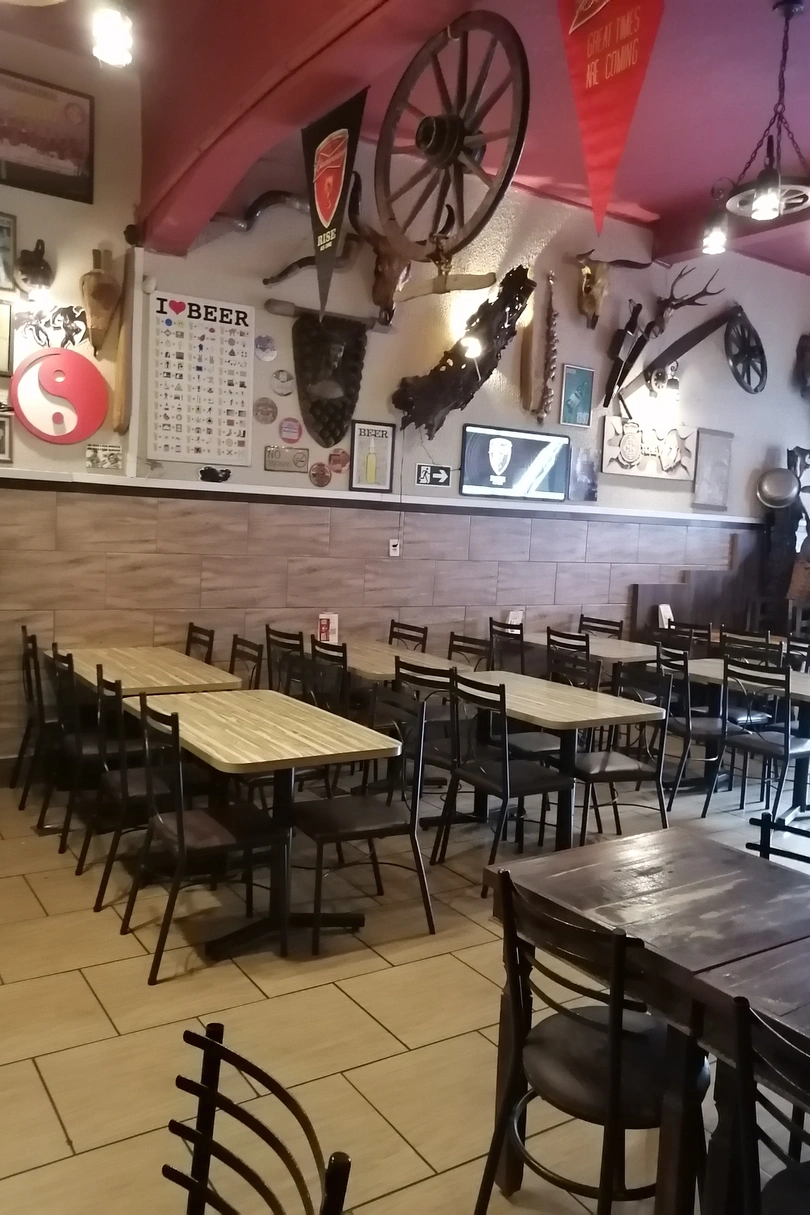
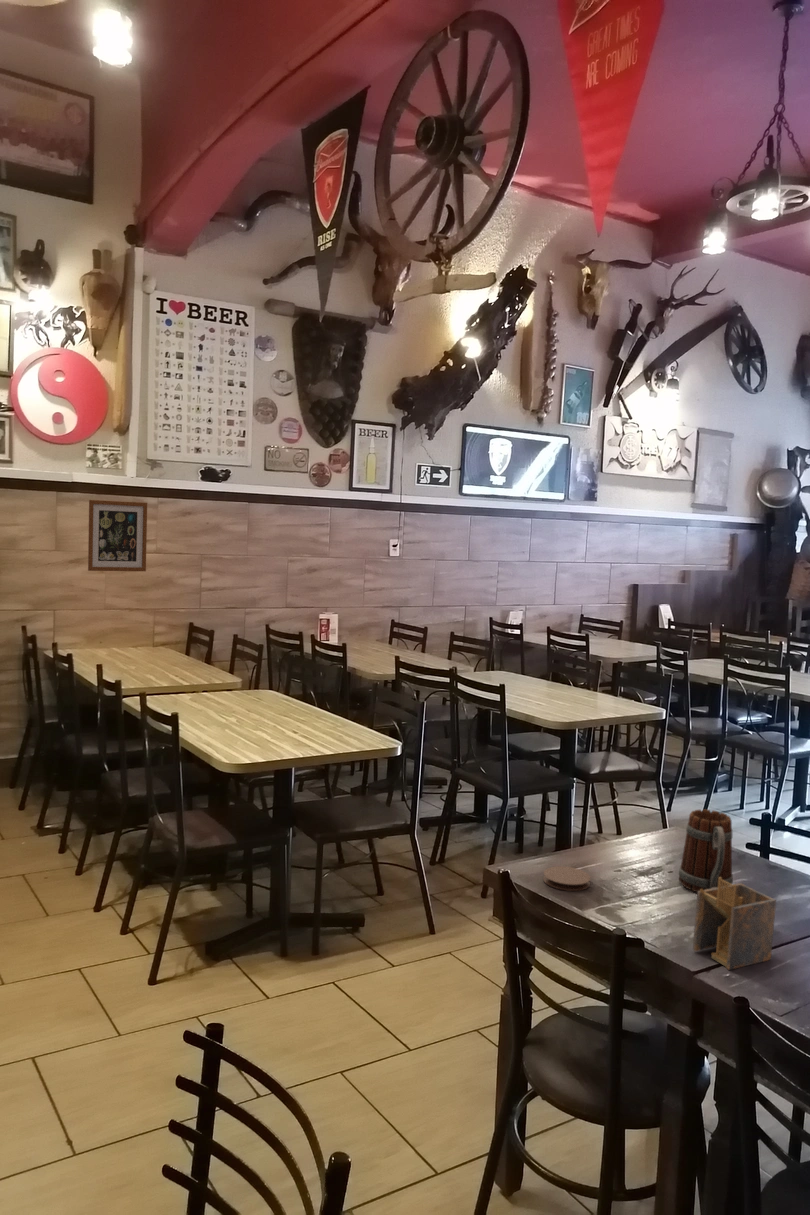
+ beer mug (710, 854)
+ coaster (566, 878)
+ napkin holder (734, 914)
+ wall art (118, 536)
